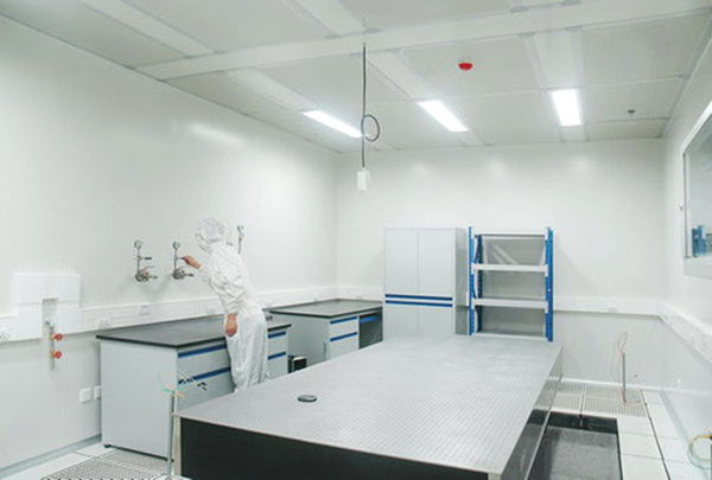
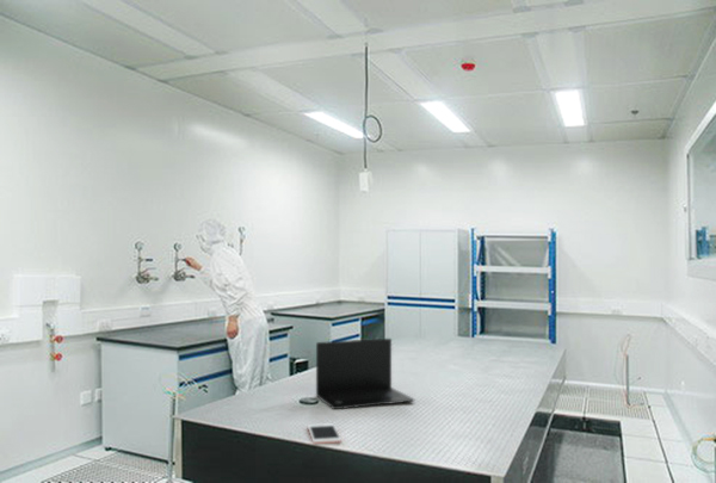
+ cell phone (323, 433)
+ laptop (364, 371)
